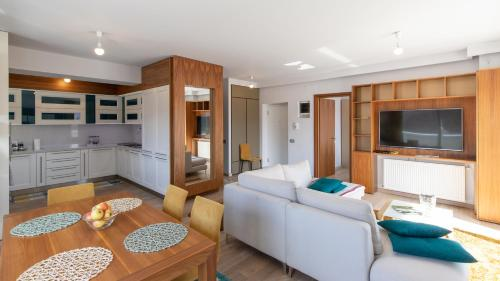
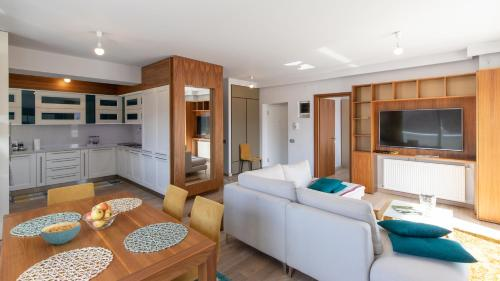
+ cereal bowl (61, 234)
